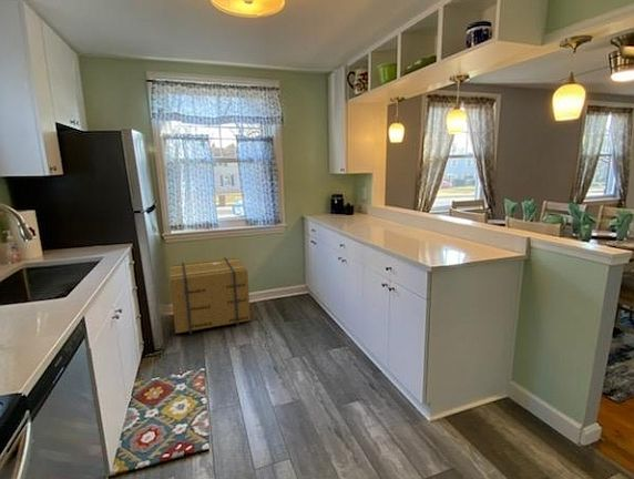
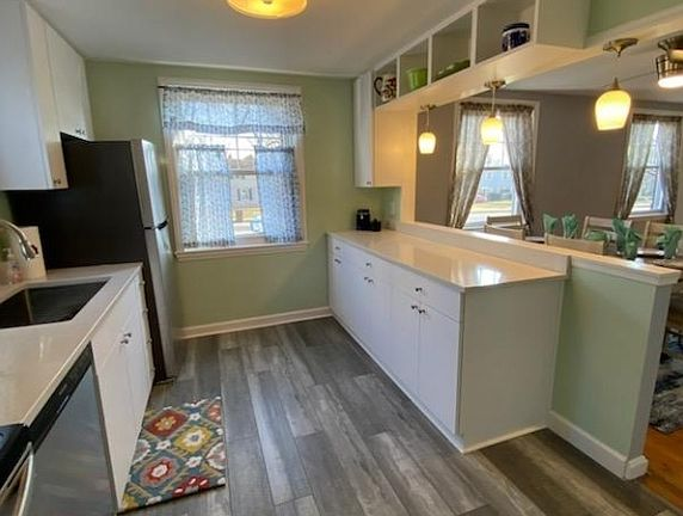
- cardboard box (208, 293)
